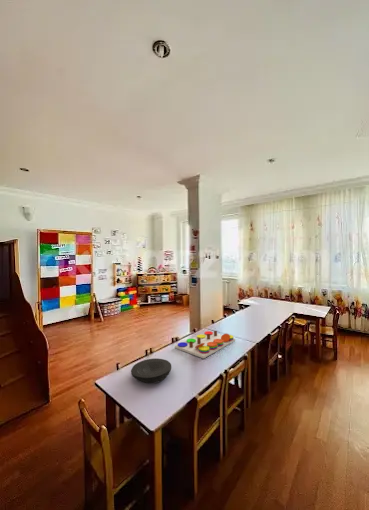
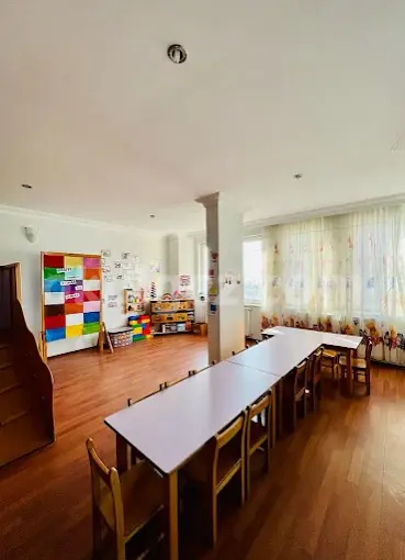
- board game (206, 339)
- plate (151, 371)
